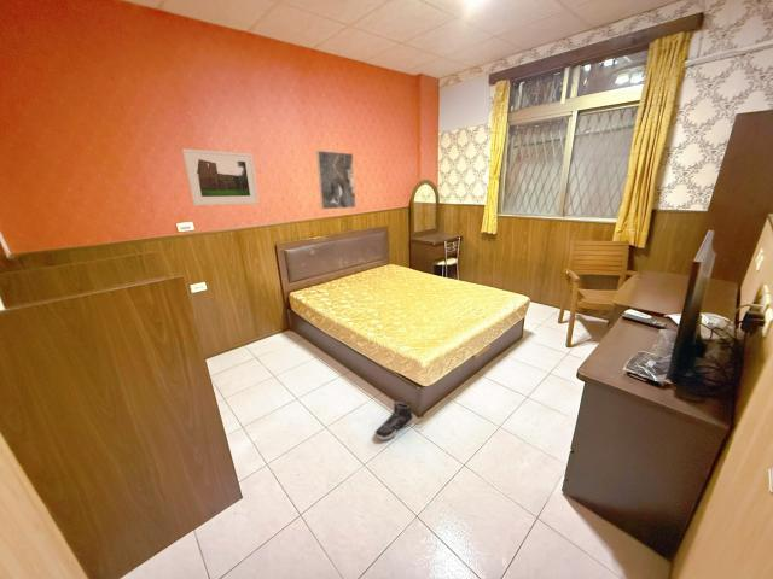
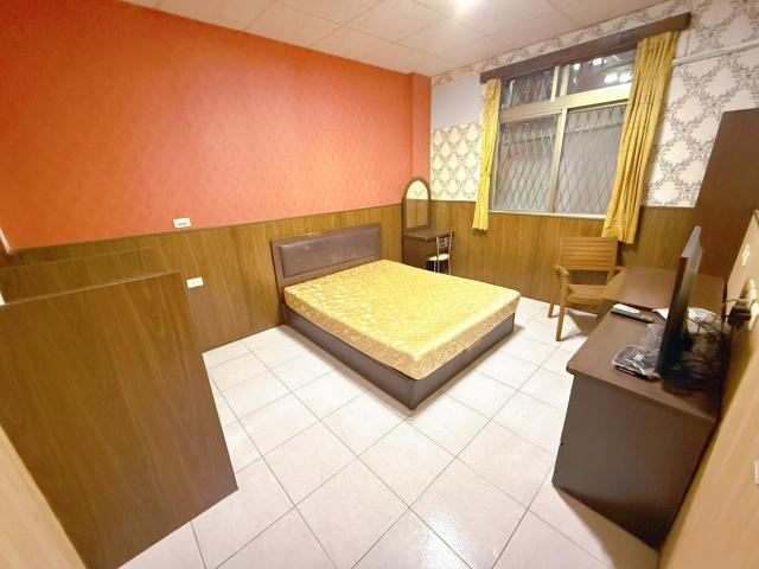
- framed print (223, 179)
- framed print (337, 181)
- sneaker (393, 417)
